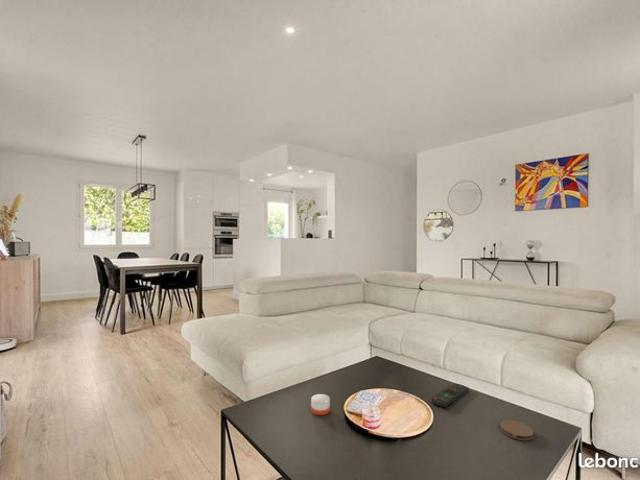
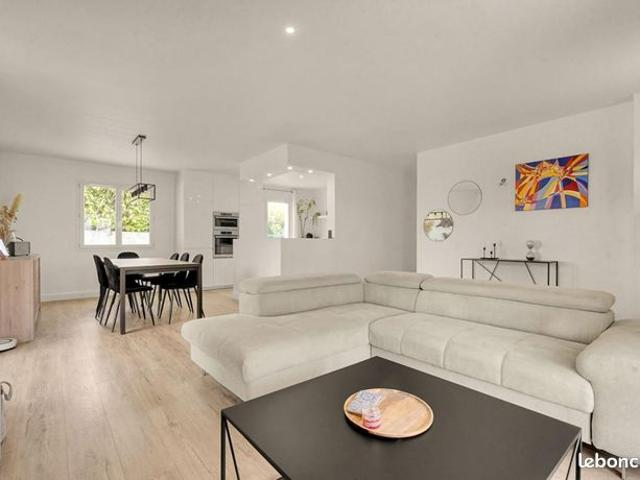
- coaster (516, 429)
- candle (320, 397)
- remote control (450, 394)
